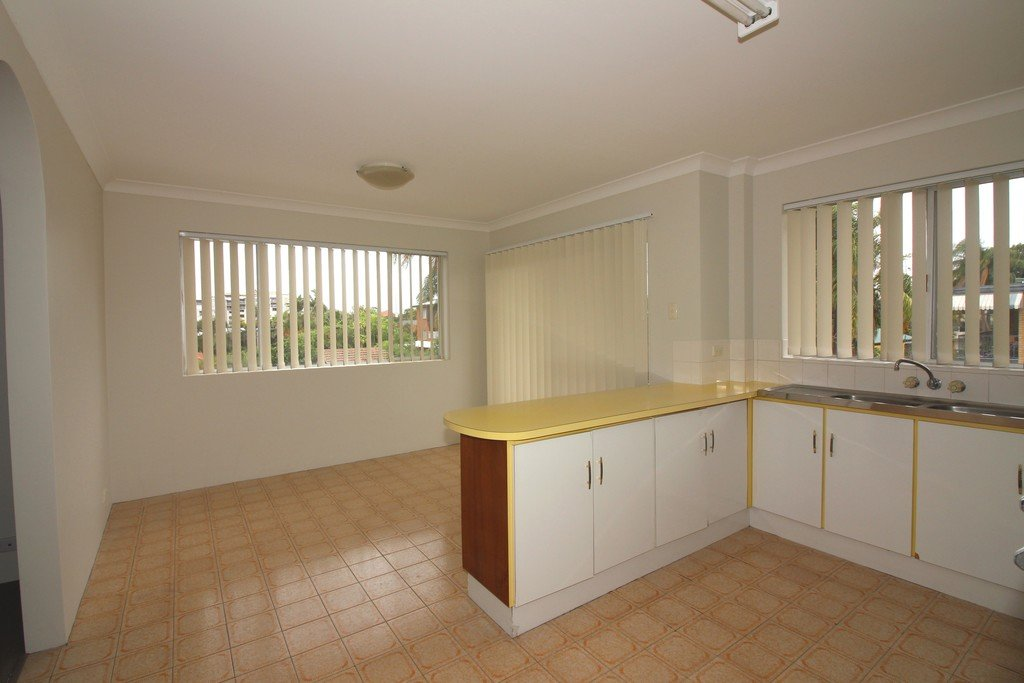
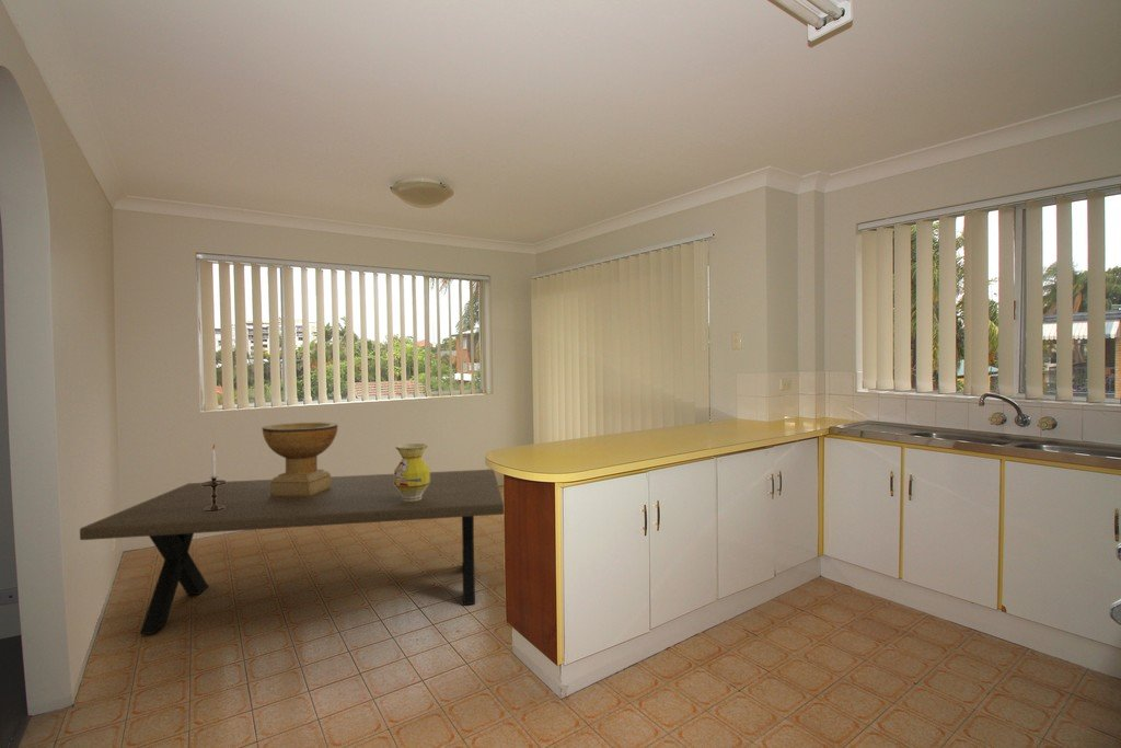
+ dining table (326, 525)
+ decorative bowl (301, 458)
+ candlestick (213, 475)
+ vase (412, 471)
